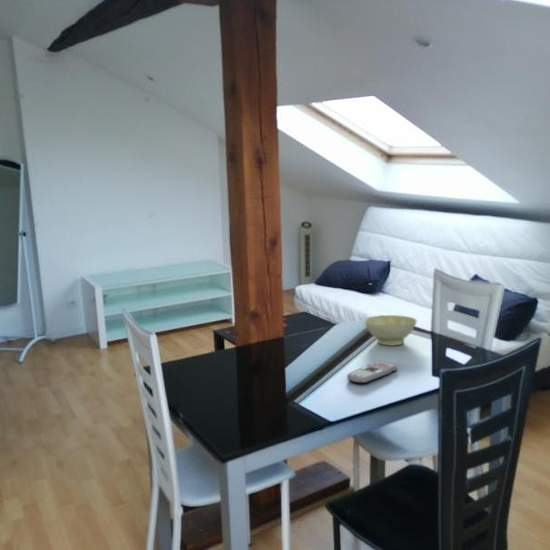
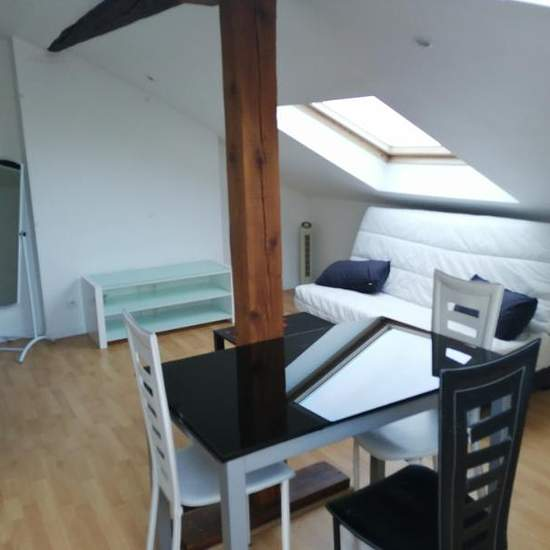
- remote control (371, 372)
- bowl (390, 331)
